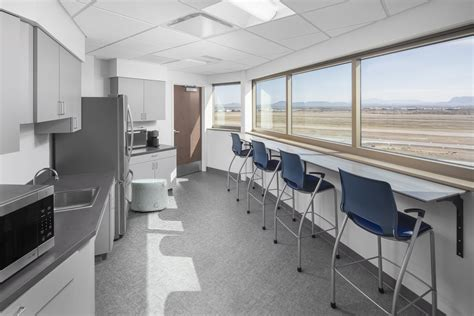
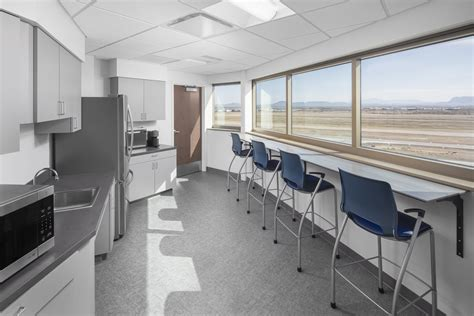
- trash can (149, 194)
